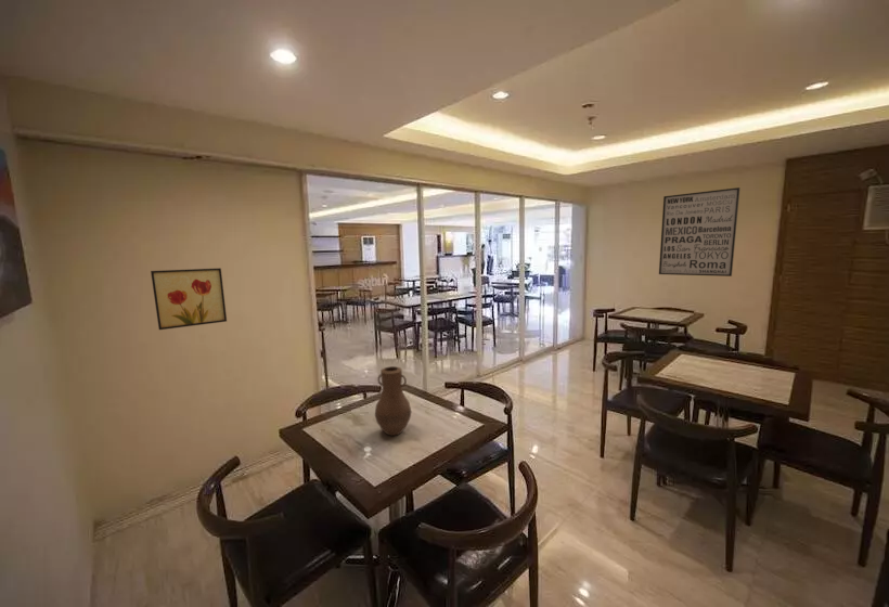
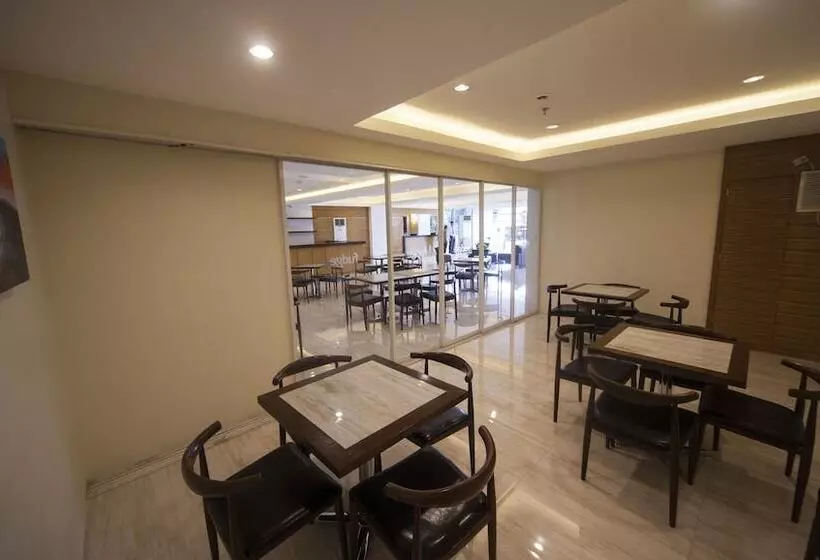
- vase (392, 400)
- wall art (696, 234)
- wall art (191, 297)
